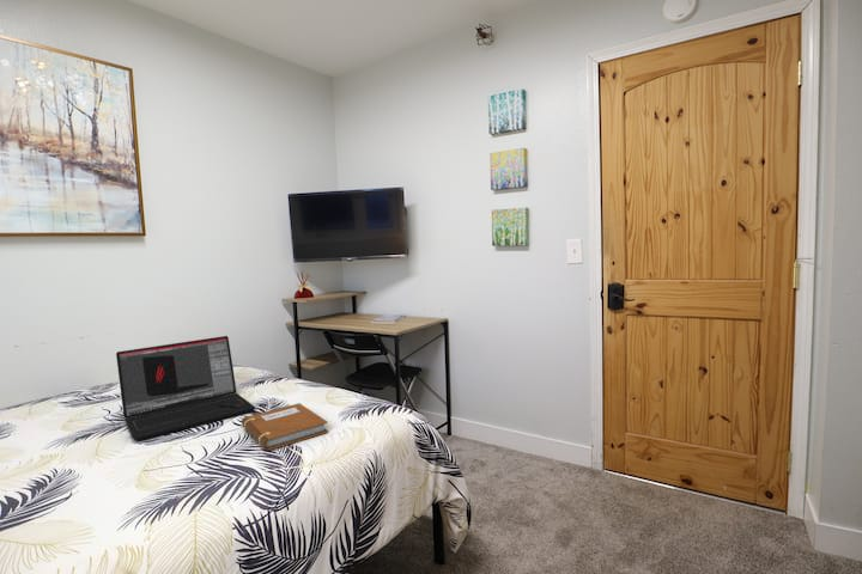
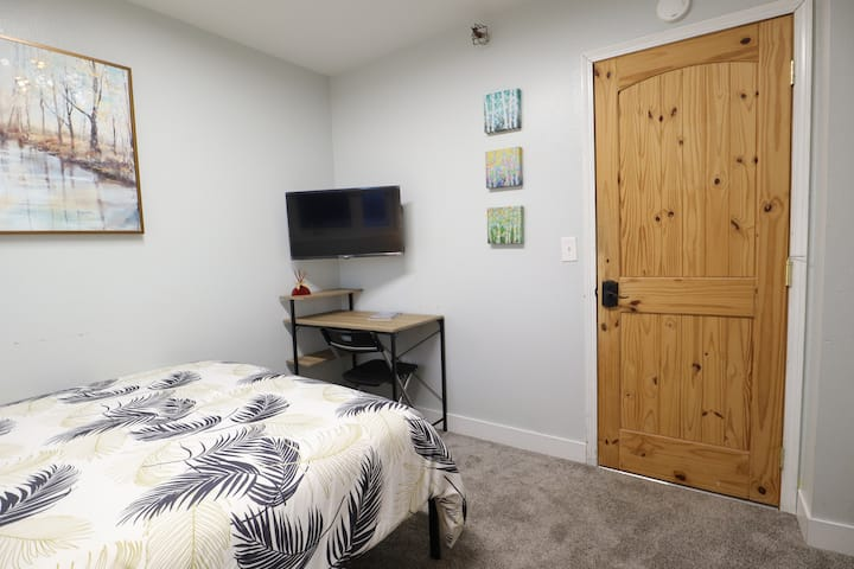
- notebook (283, 423)
- laptop (187, 381)
